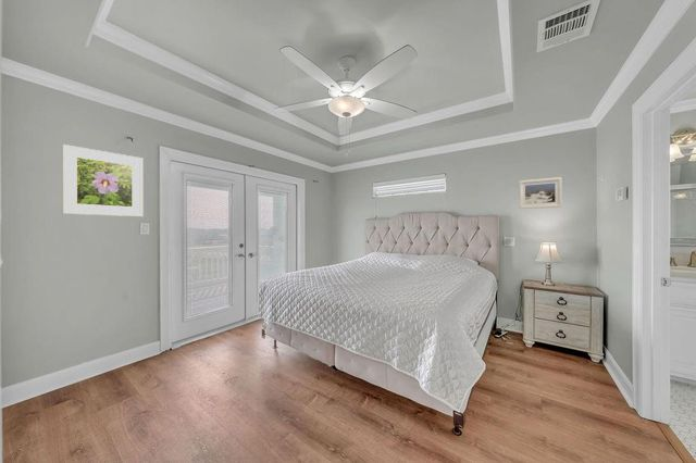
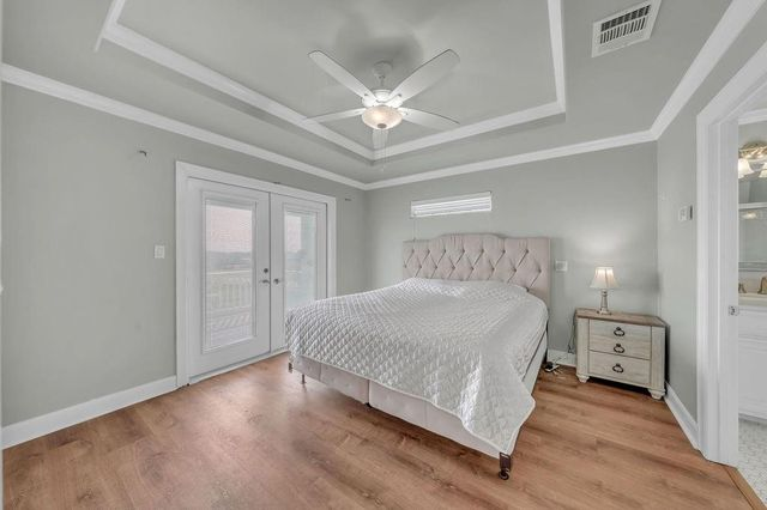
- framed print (105, 183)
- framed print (539, 193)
